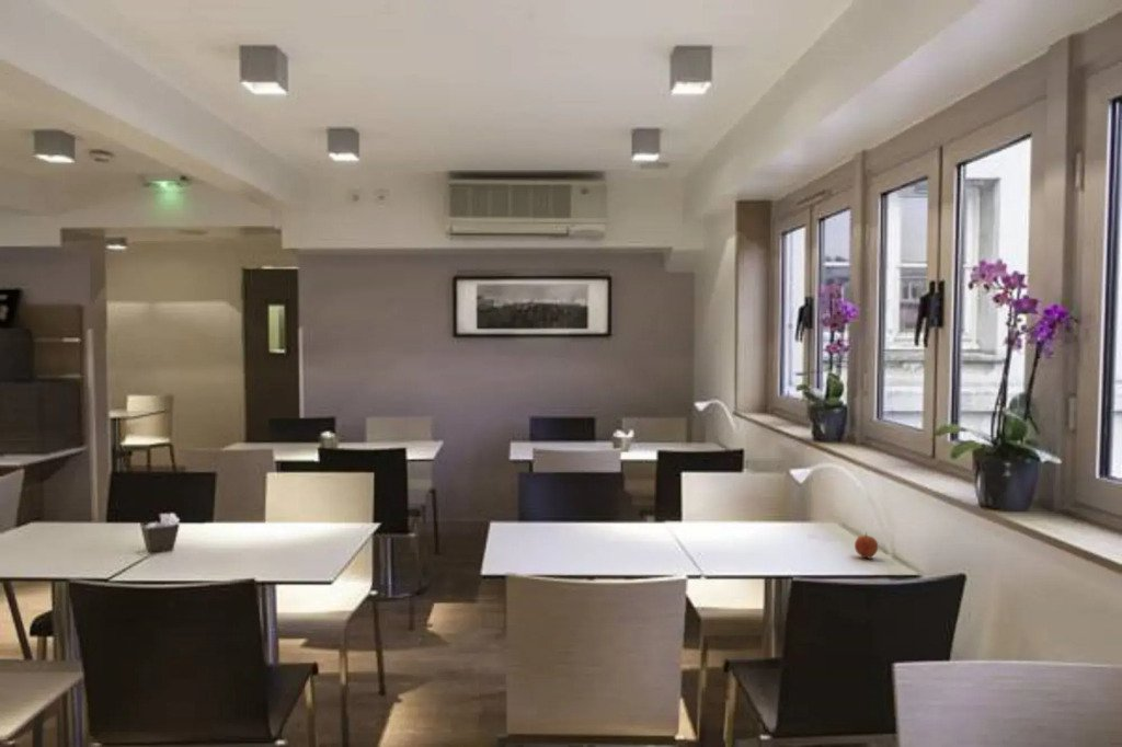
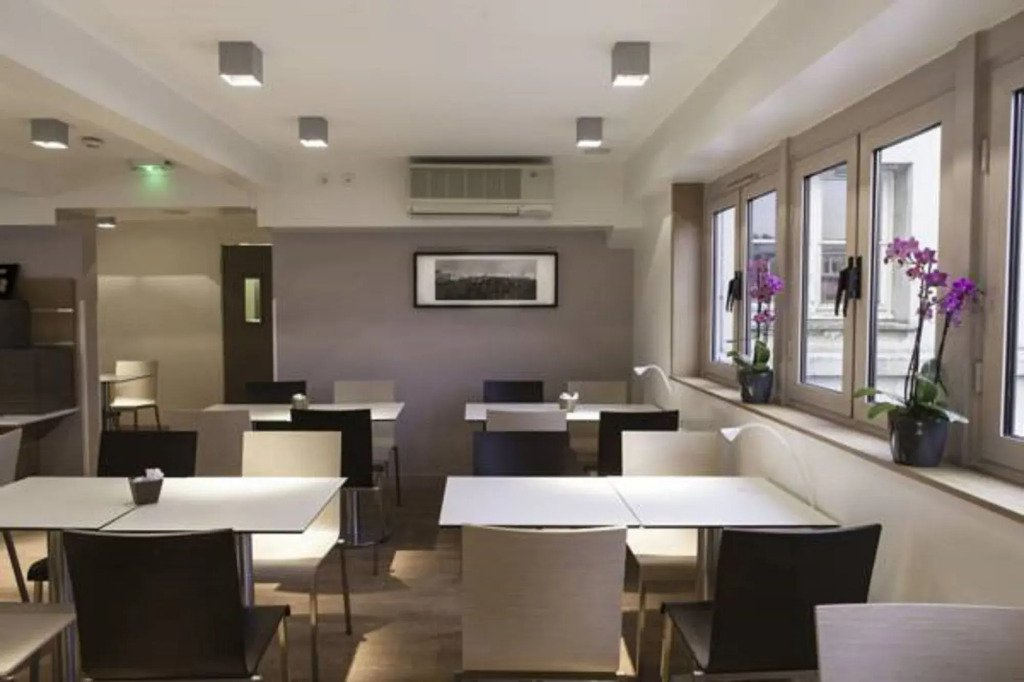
- fruit (866, 544)
